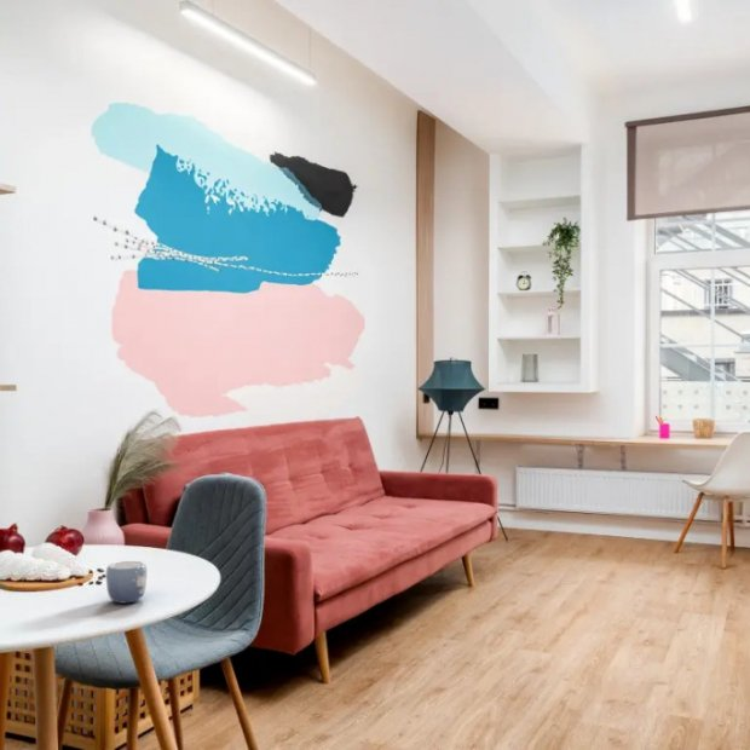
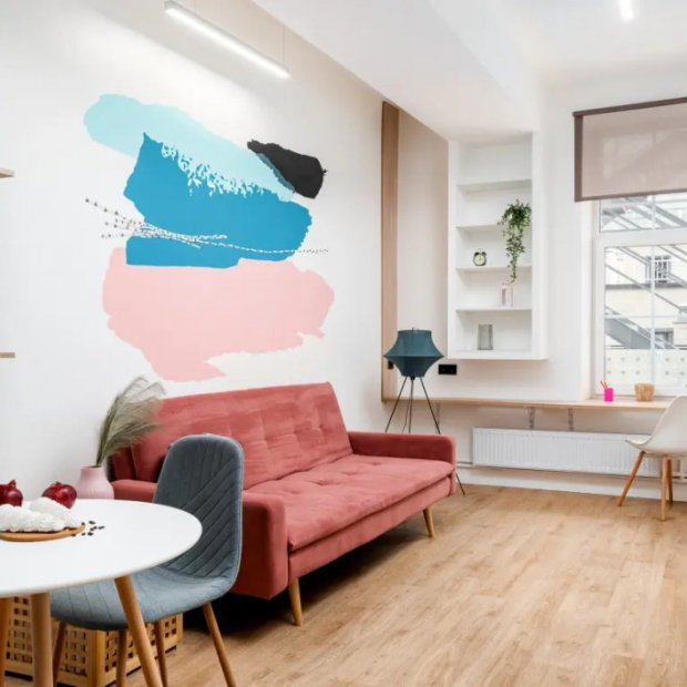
- mug (129, 581)
